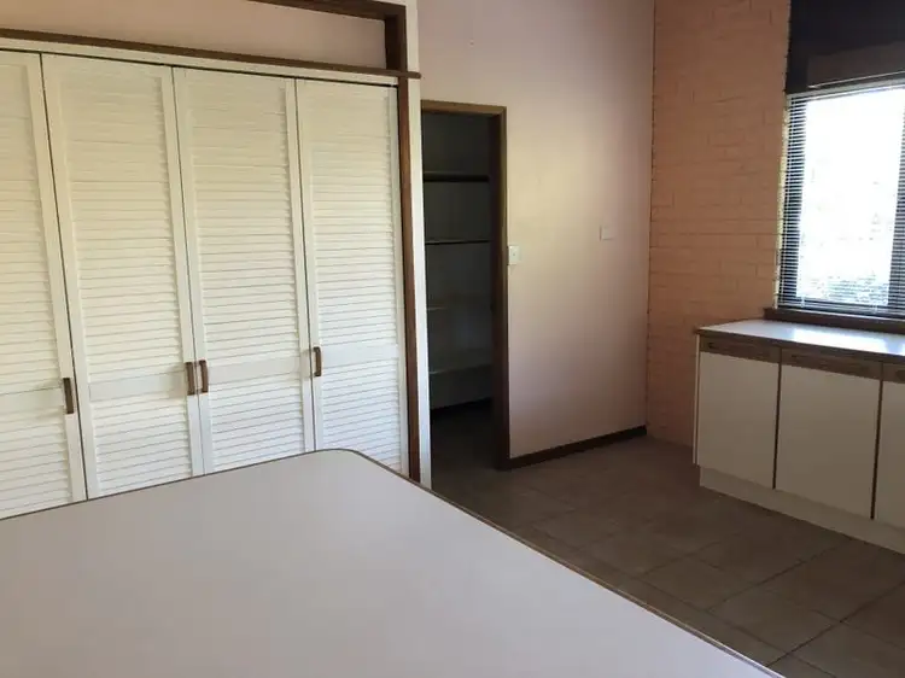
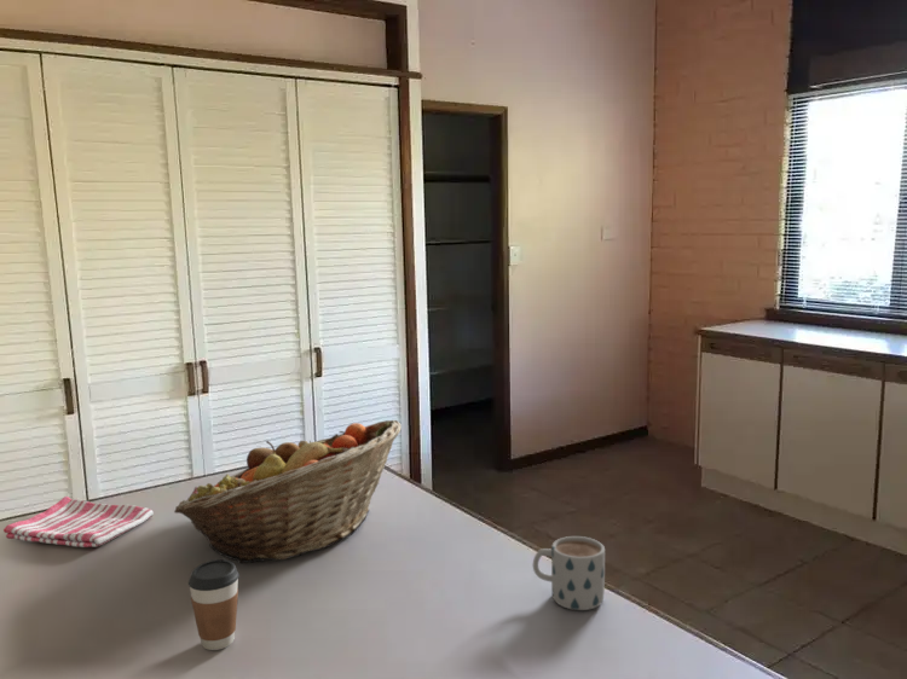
+ dish towel (80, 520)
+ mug (567, 570)
+ coffee cup (215, 605)
+ fruit basket (297, 480)
